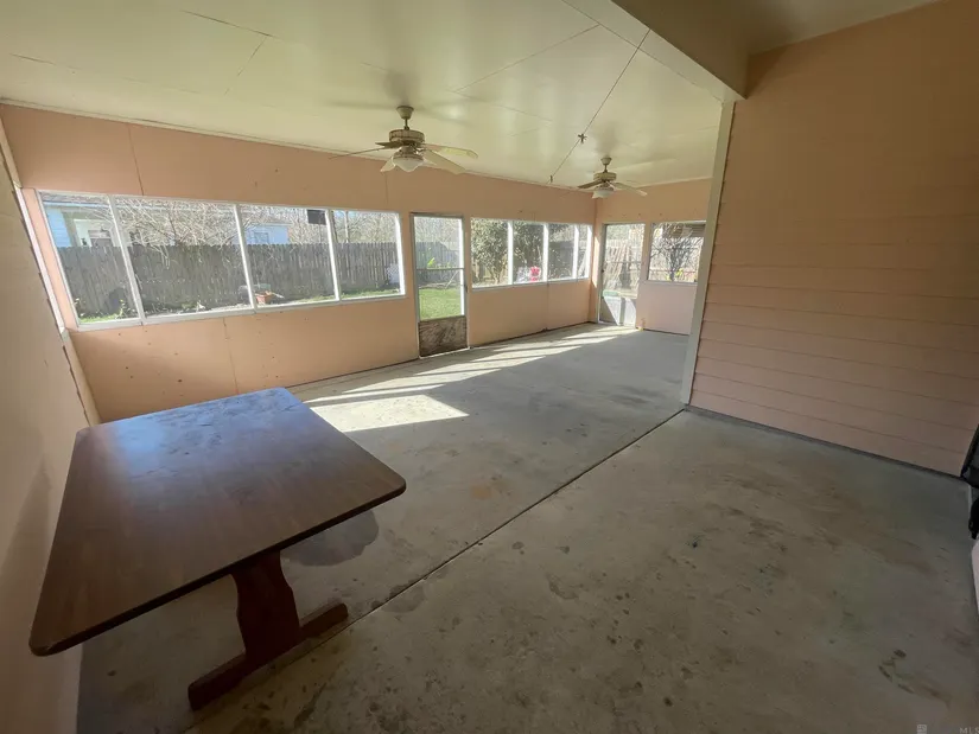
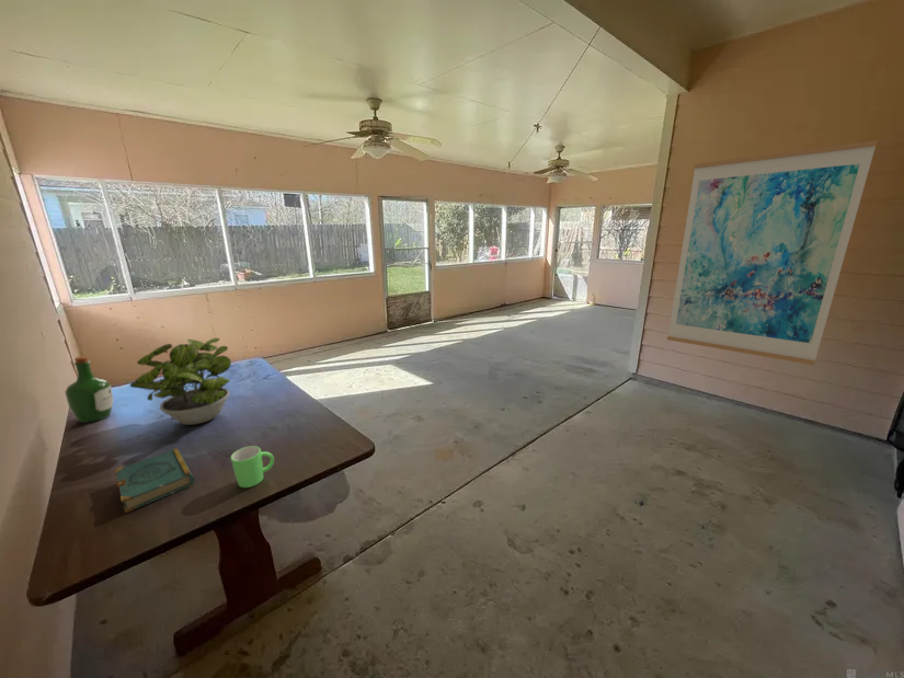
+ book (153, 475)
+ mug (254, 464)
+ wall art (752, 258)
+ wine bottle (88, 388)
+ potted plant (186, 380)
